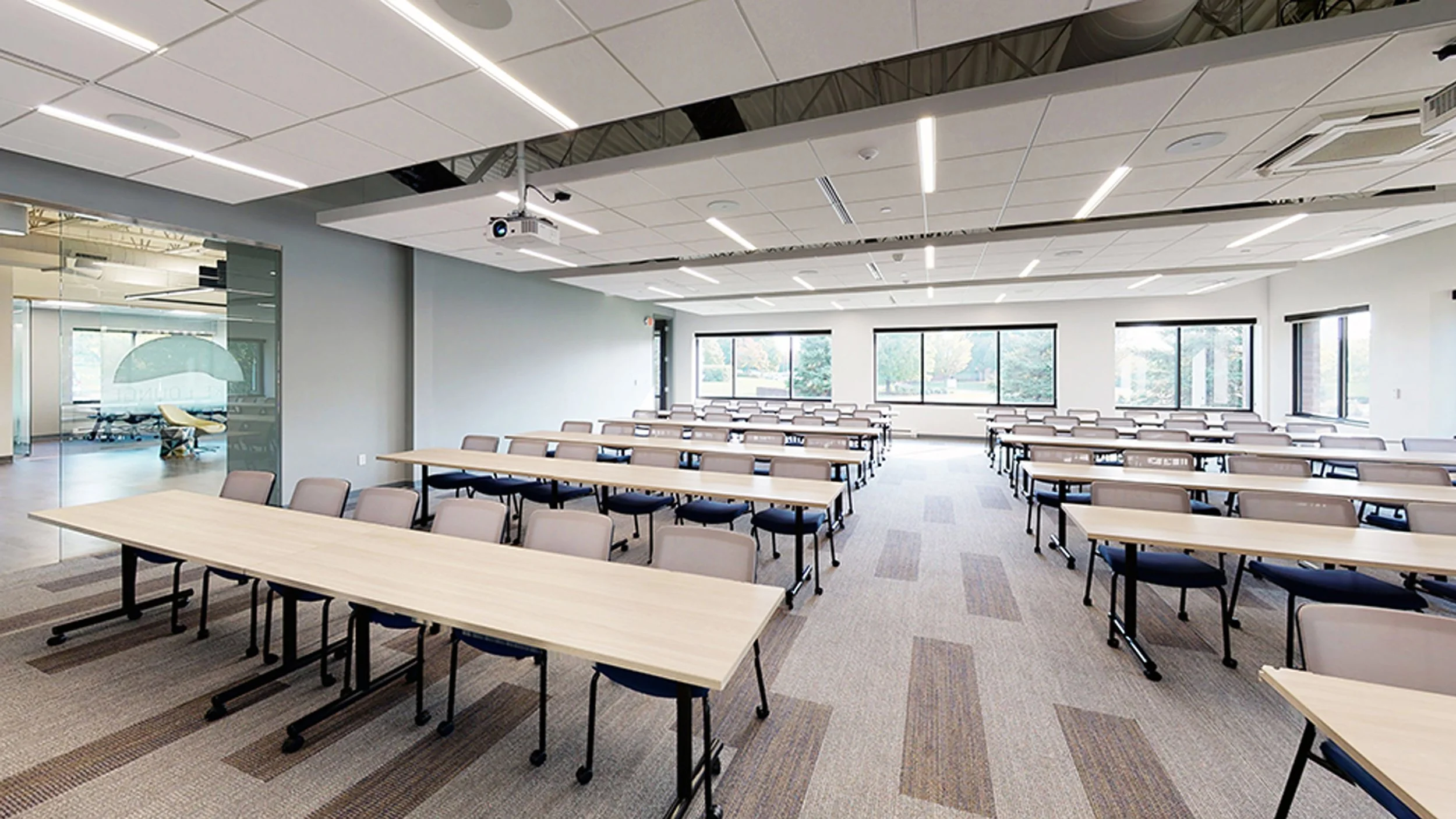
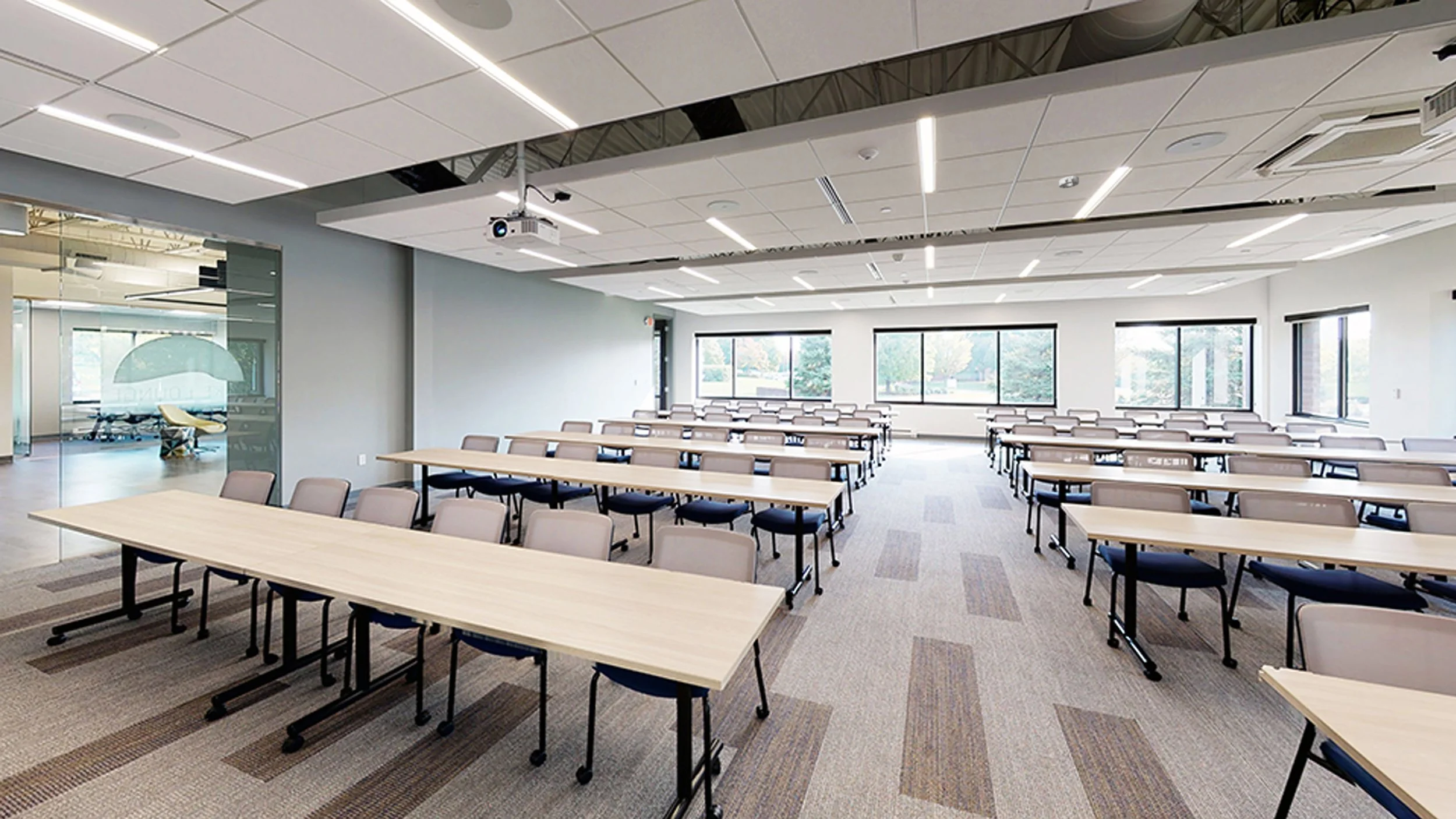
+ smoke detector (1069, 182)
